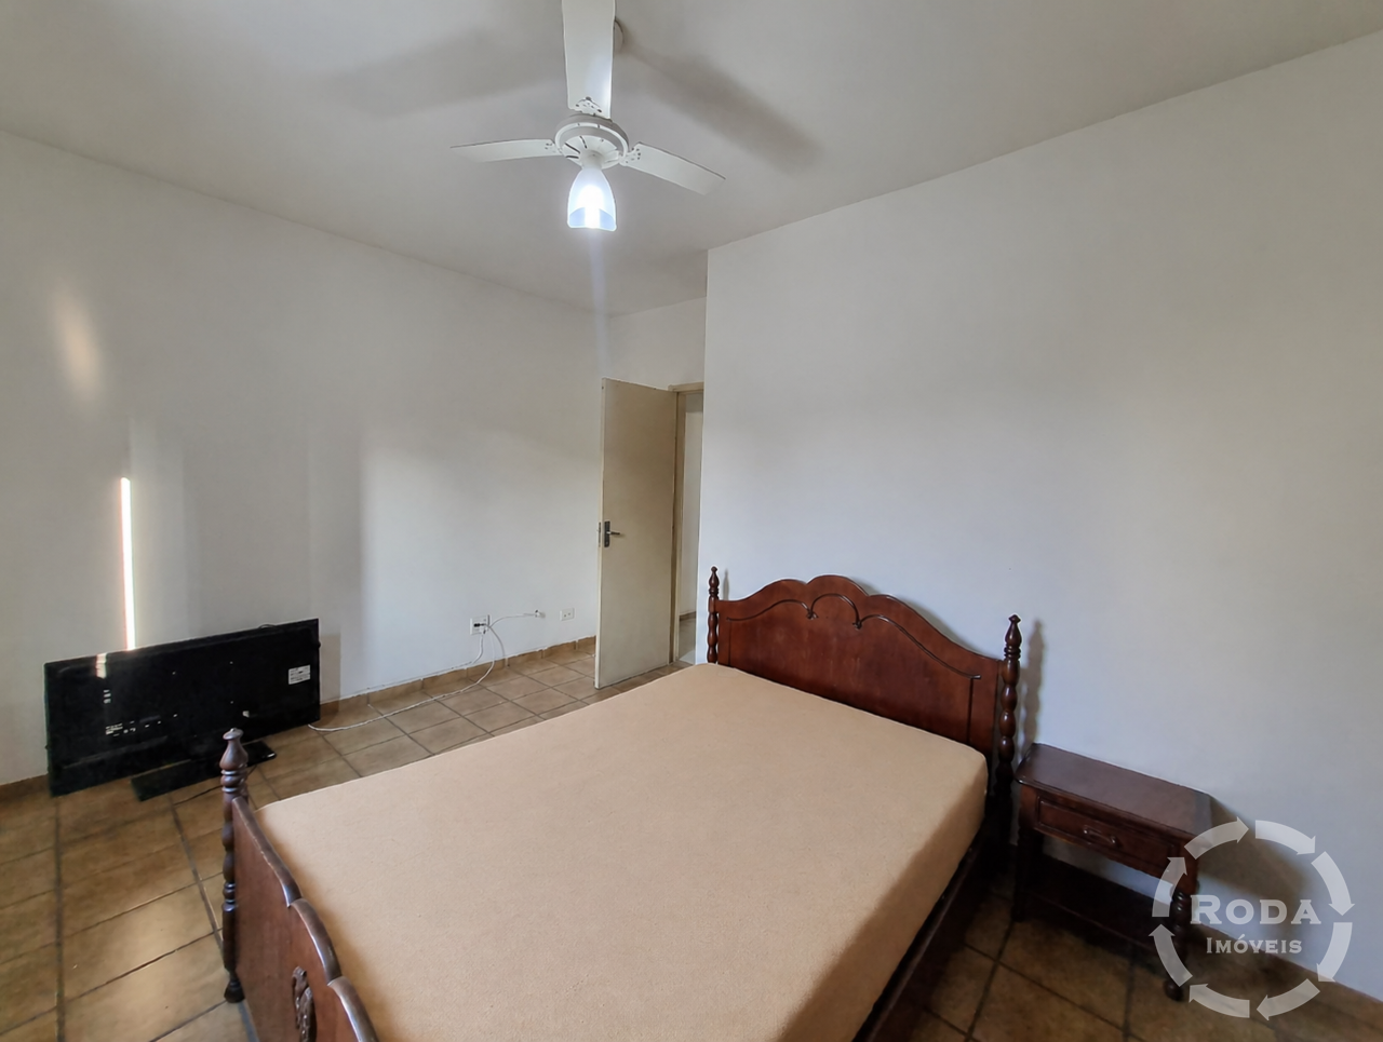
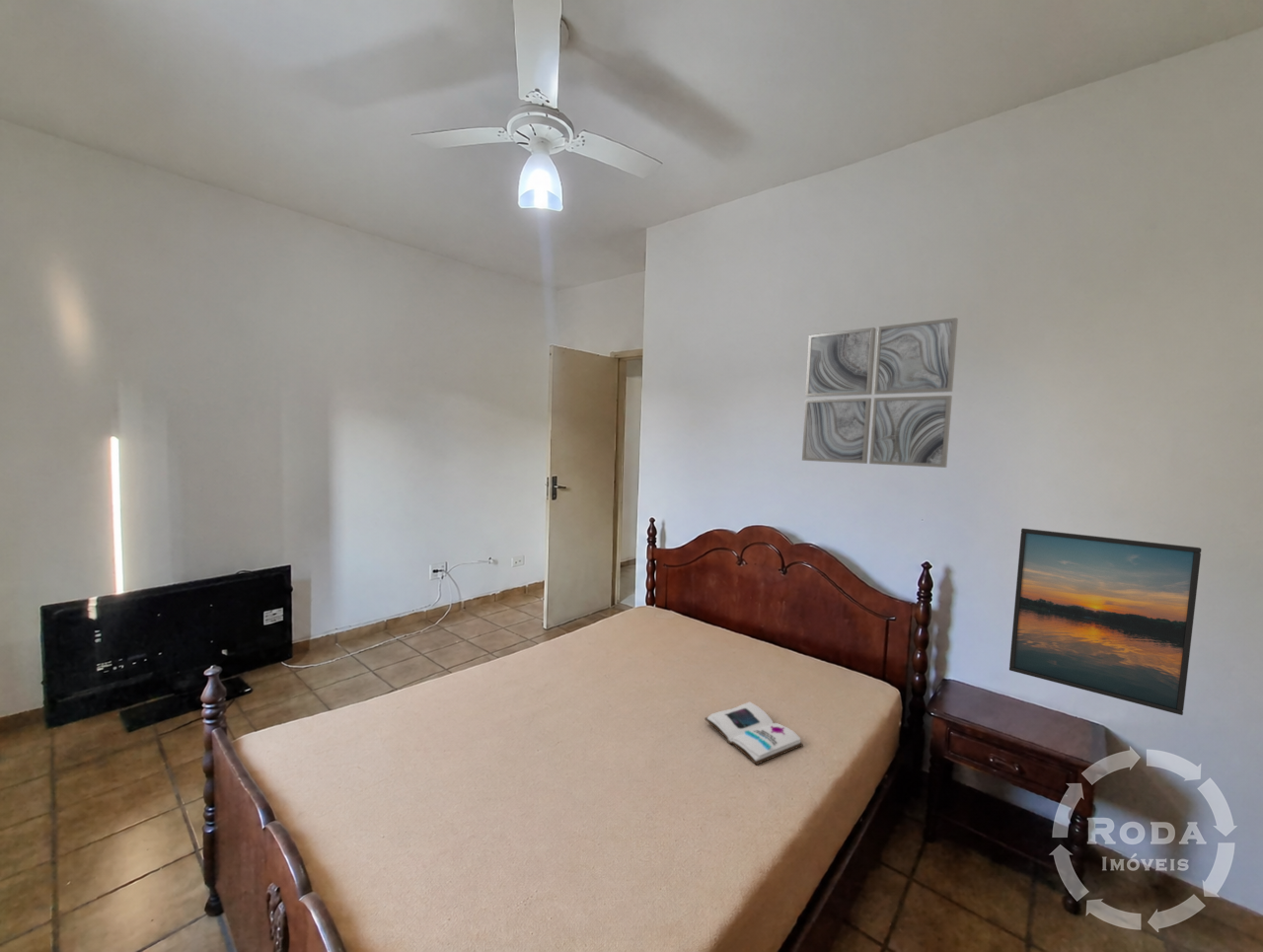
+ wall art (873, 398)
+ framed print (1095, 615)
+ book (752, 728)
